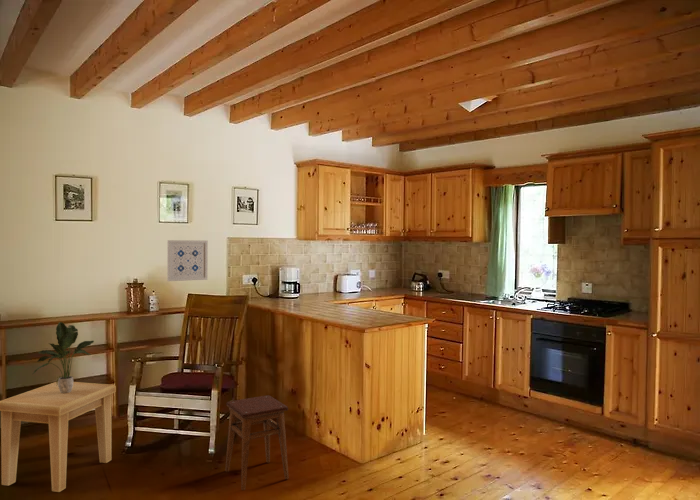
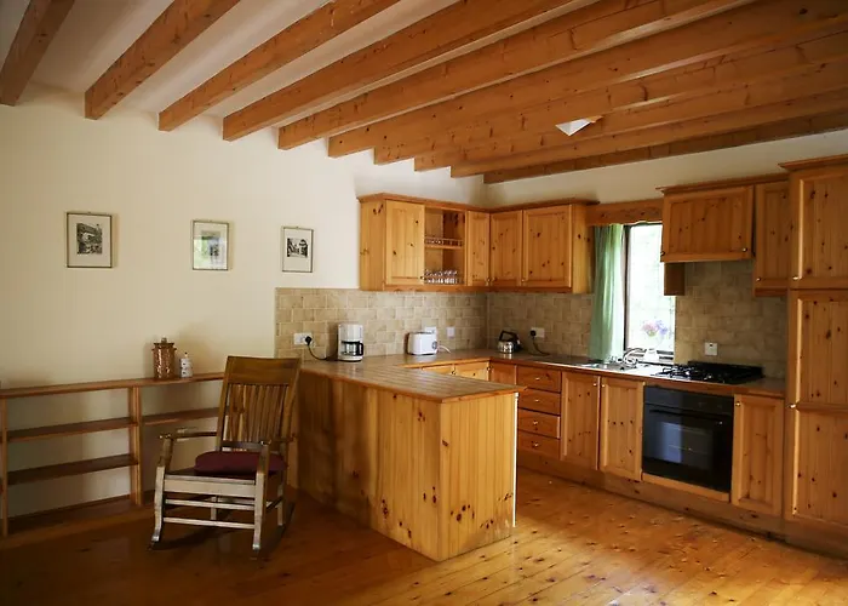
- stool (256, 437)
- side table (59, 432)
- potted plant (65, 355)
- wall art (187, 260)
